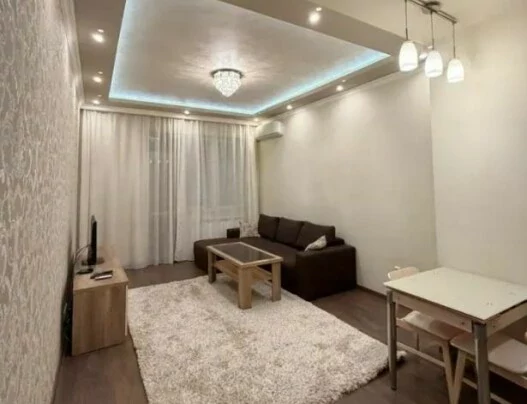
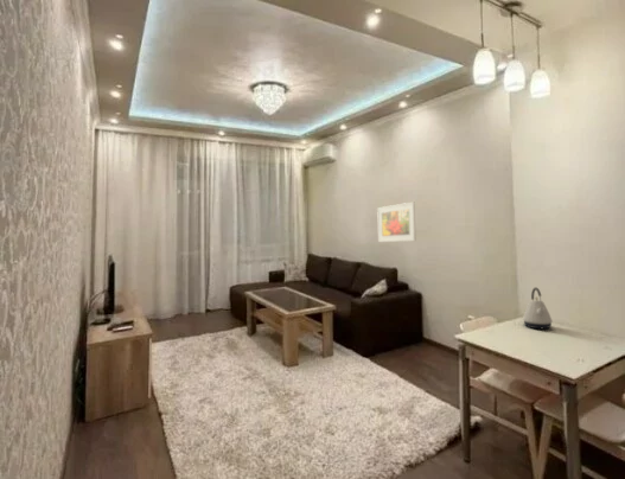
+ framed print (395, 223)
+ kettle (536, 307)
